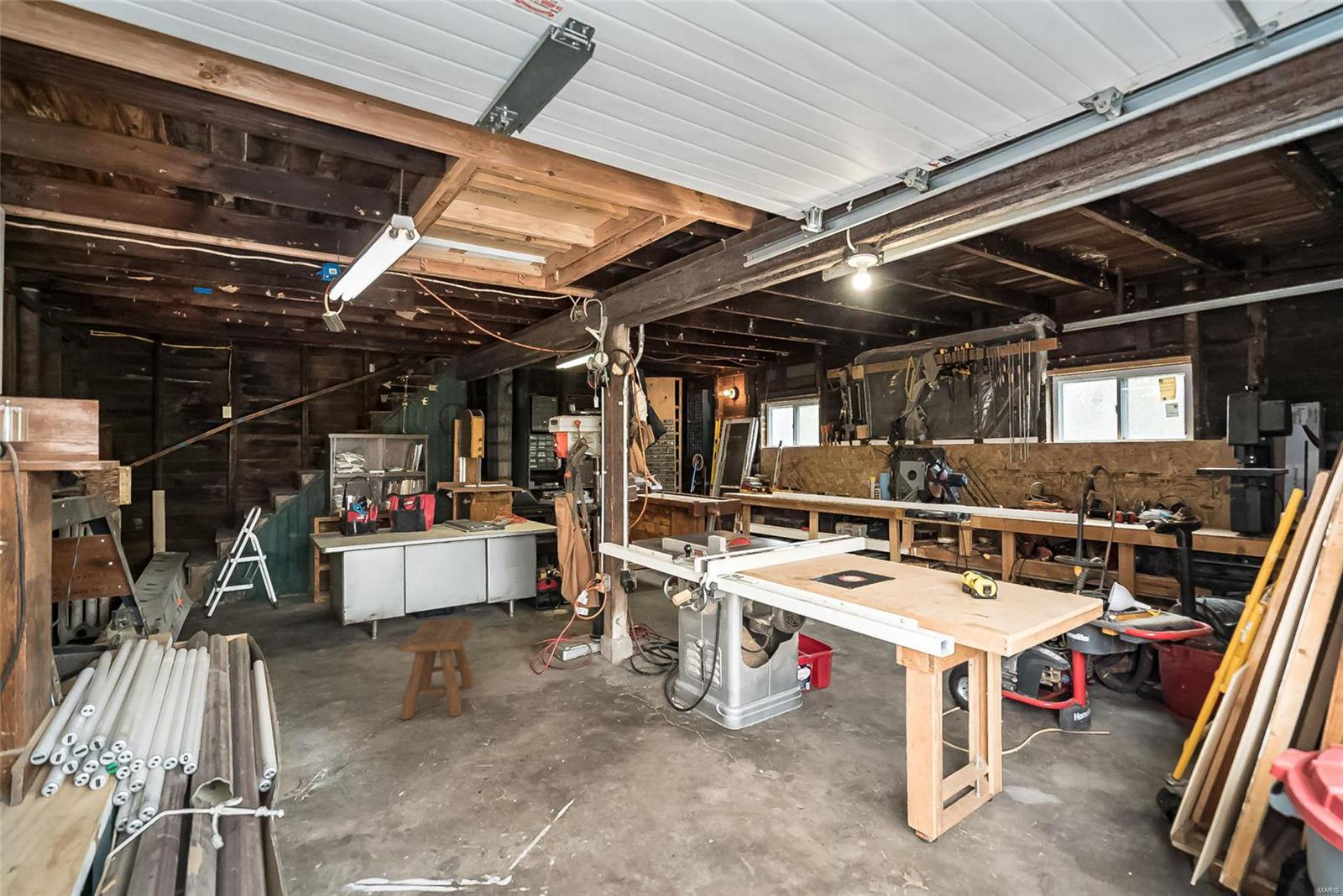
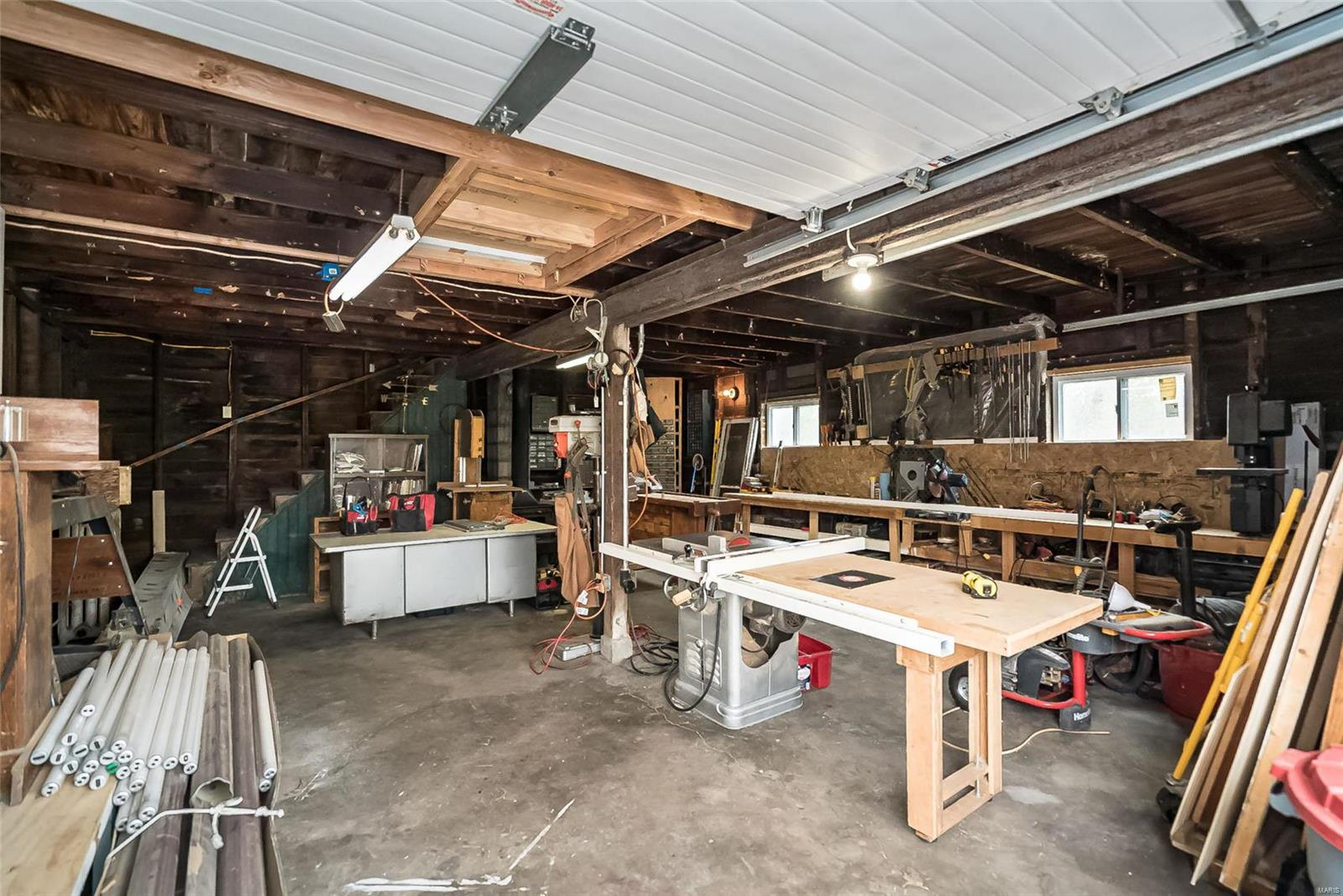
- stool (439, 666)
